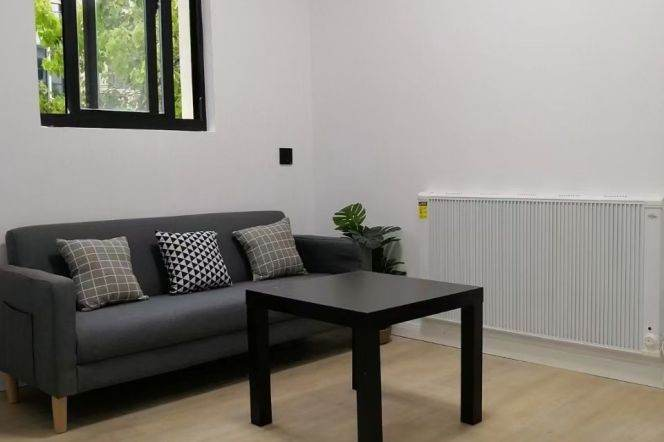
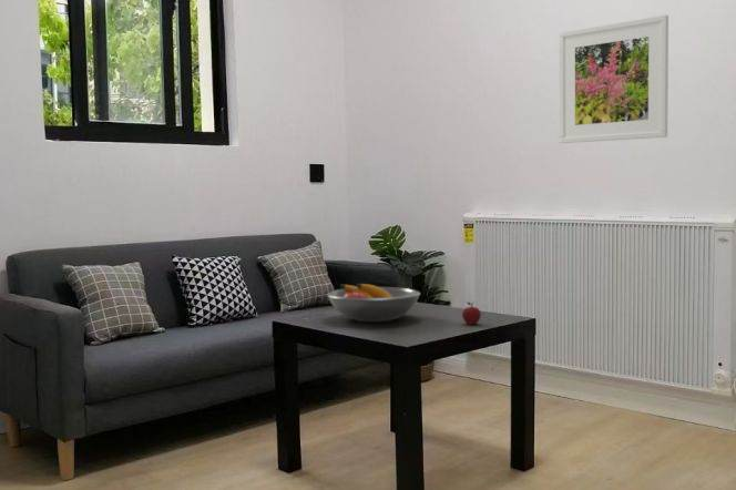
+ apple (471, 313)
+ fruit bowl (374, 302)
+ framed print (611, 82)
